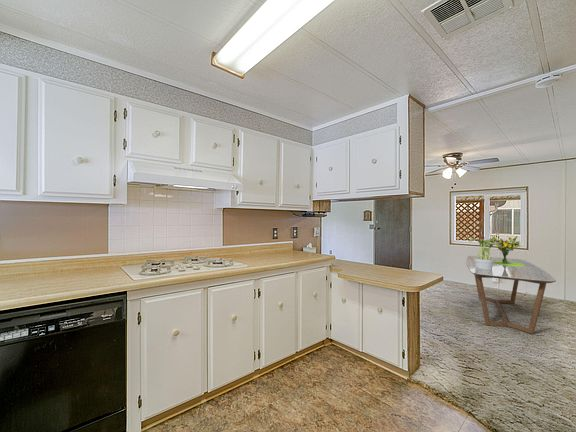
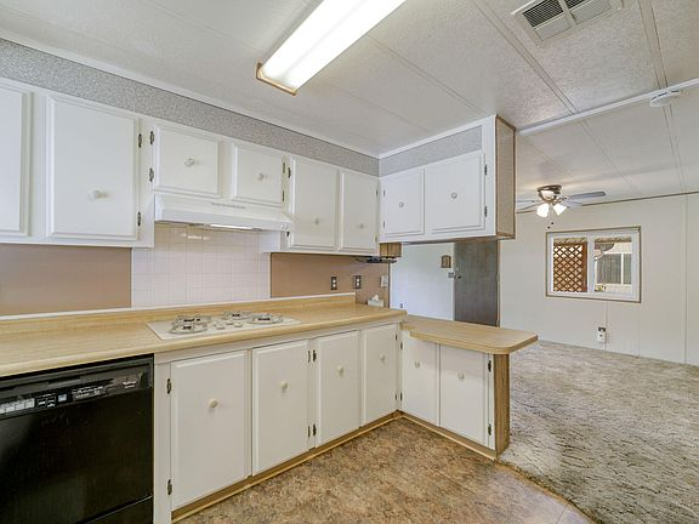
- bouquet (502, 249)
- potted plant (484, 252)
- dining table (501, 278)
